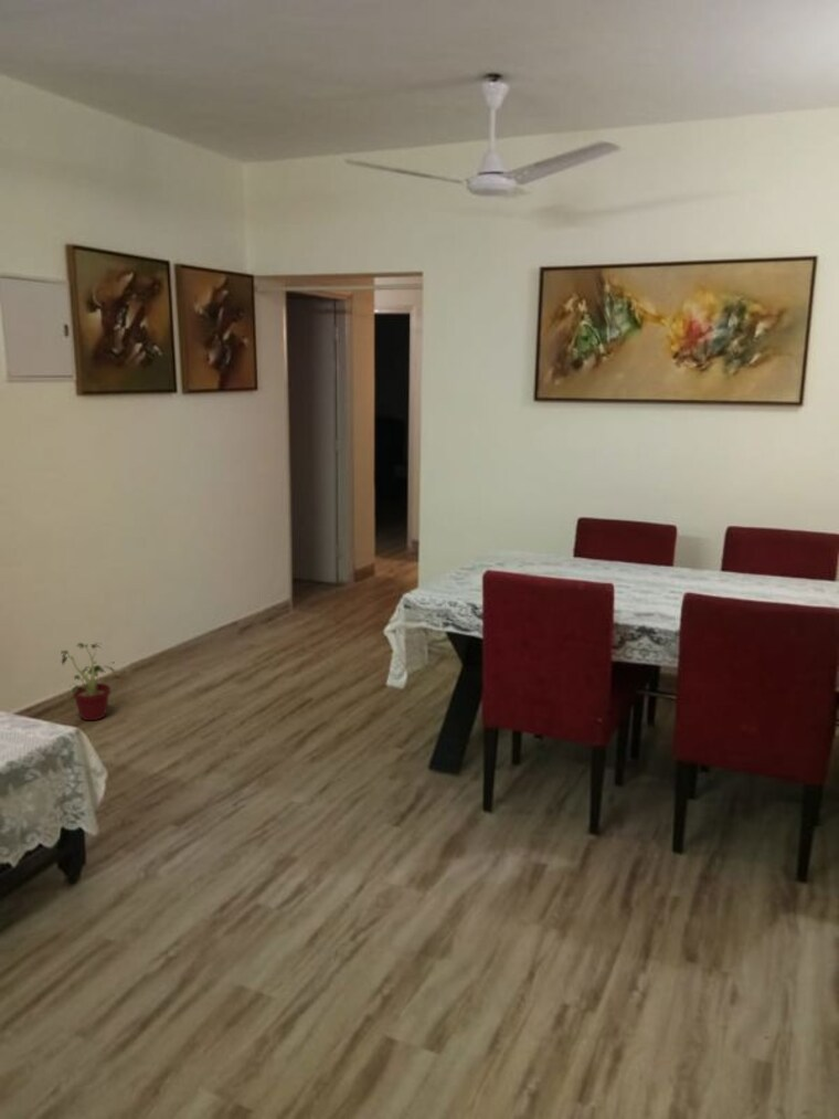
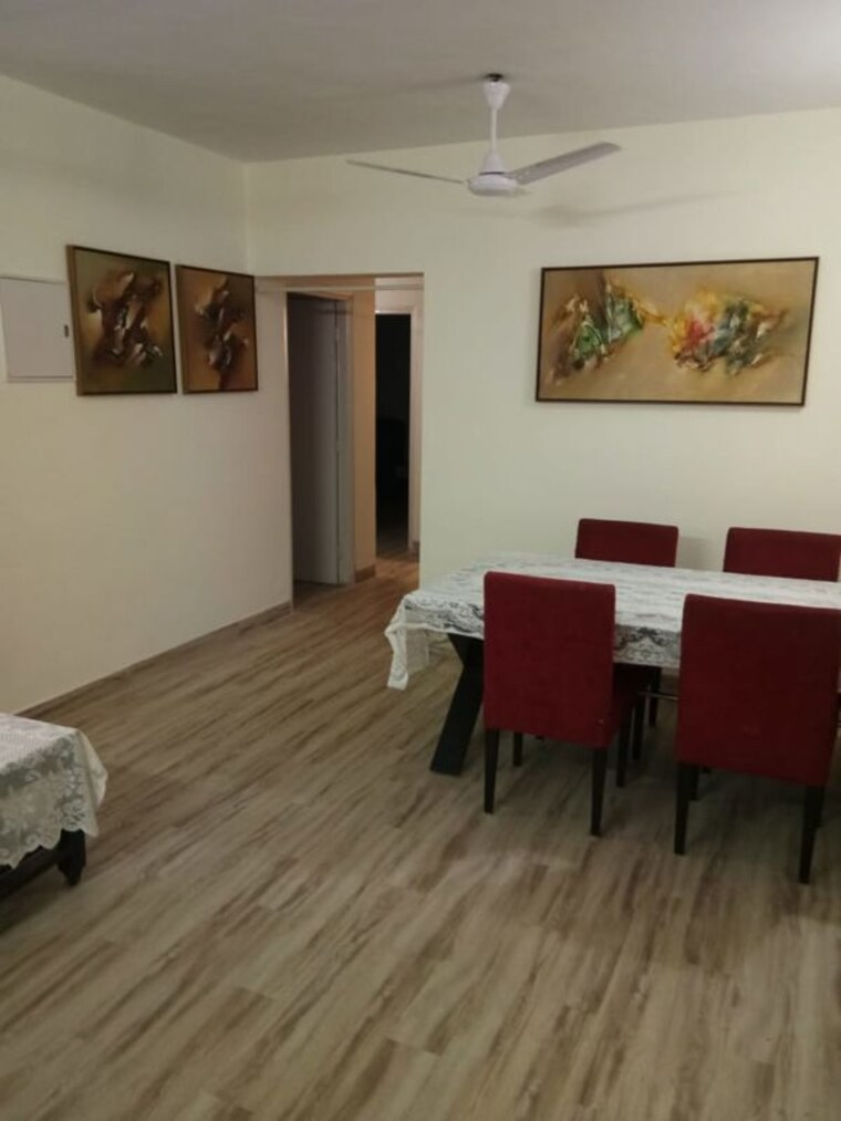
- potted plant (83, 677)
